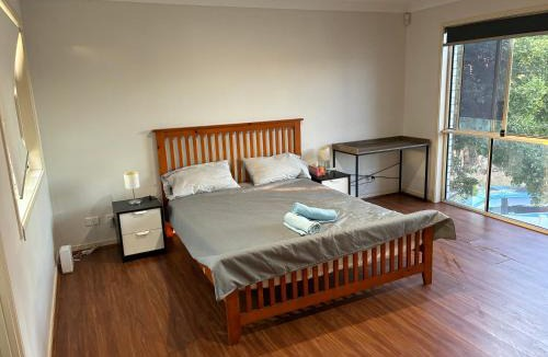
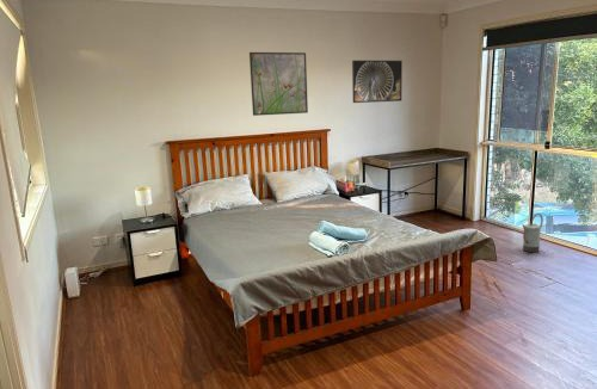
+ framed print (279, 84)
+ watering can (531, 231)
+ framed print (377, 81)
